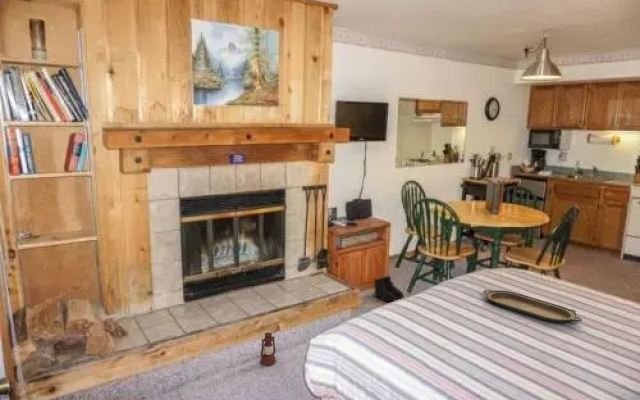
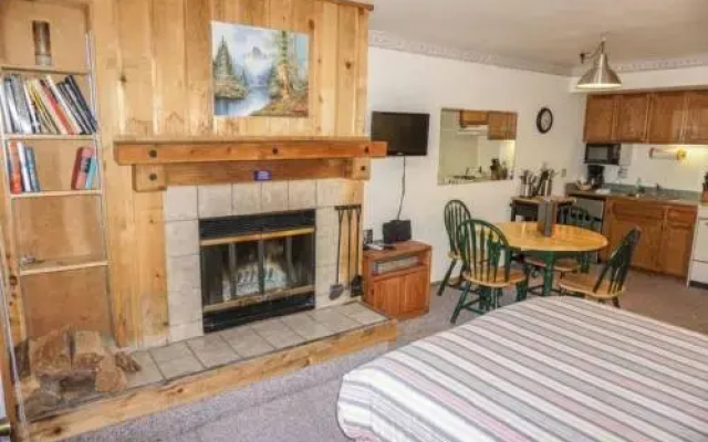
- boots (388, 287)
- serving tray (528, 306)
- lantern (268, 340)
